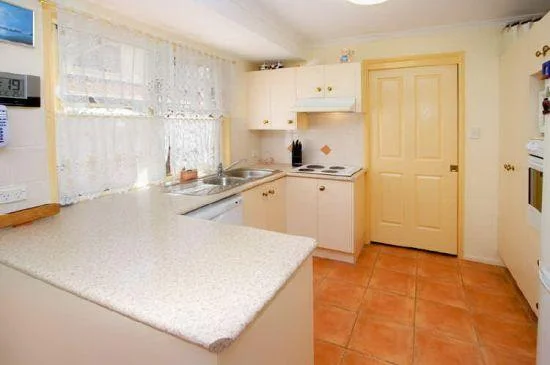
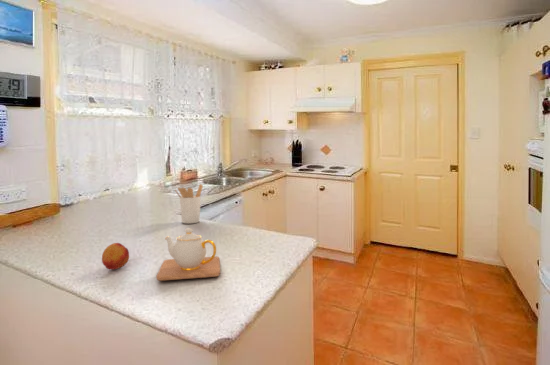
+ utensil holder (188, 203)
+ teapot (189, 248)
+ fruit (115, 256)
